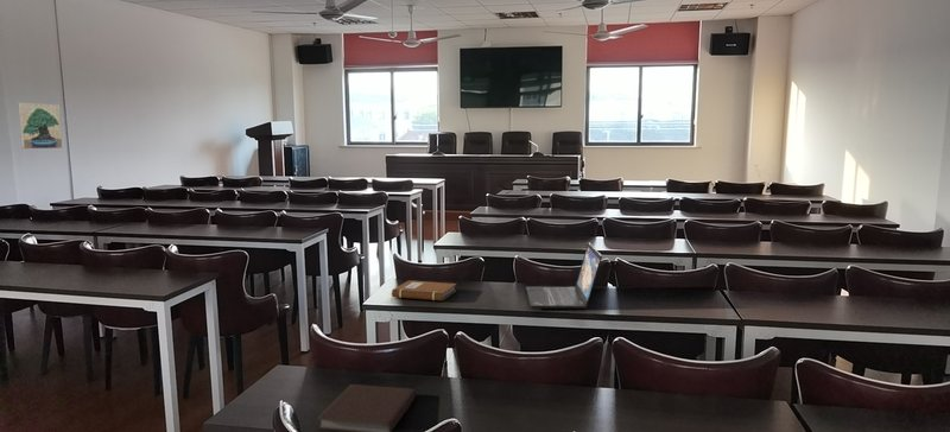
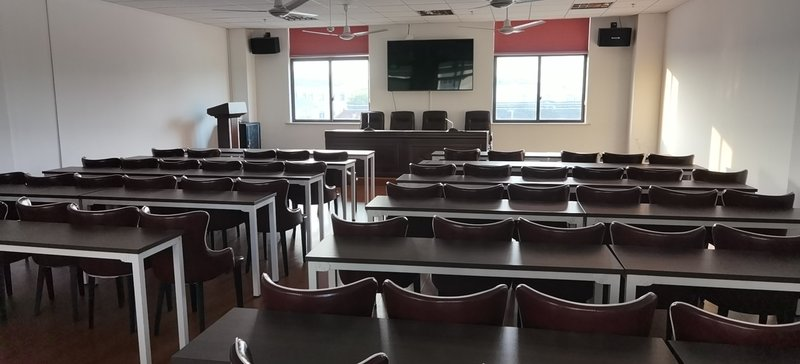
- laptop (560, 287)
- notebook (423, 290)
- notebook (368, 408)
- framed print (40, 126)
